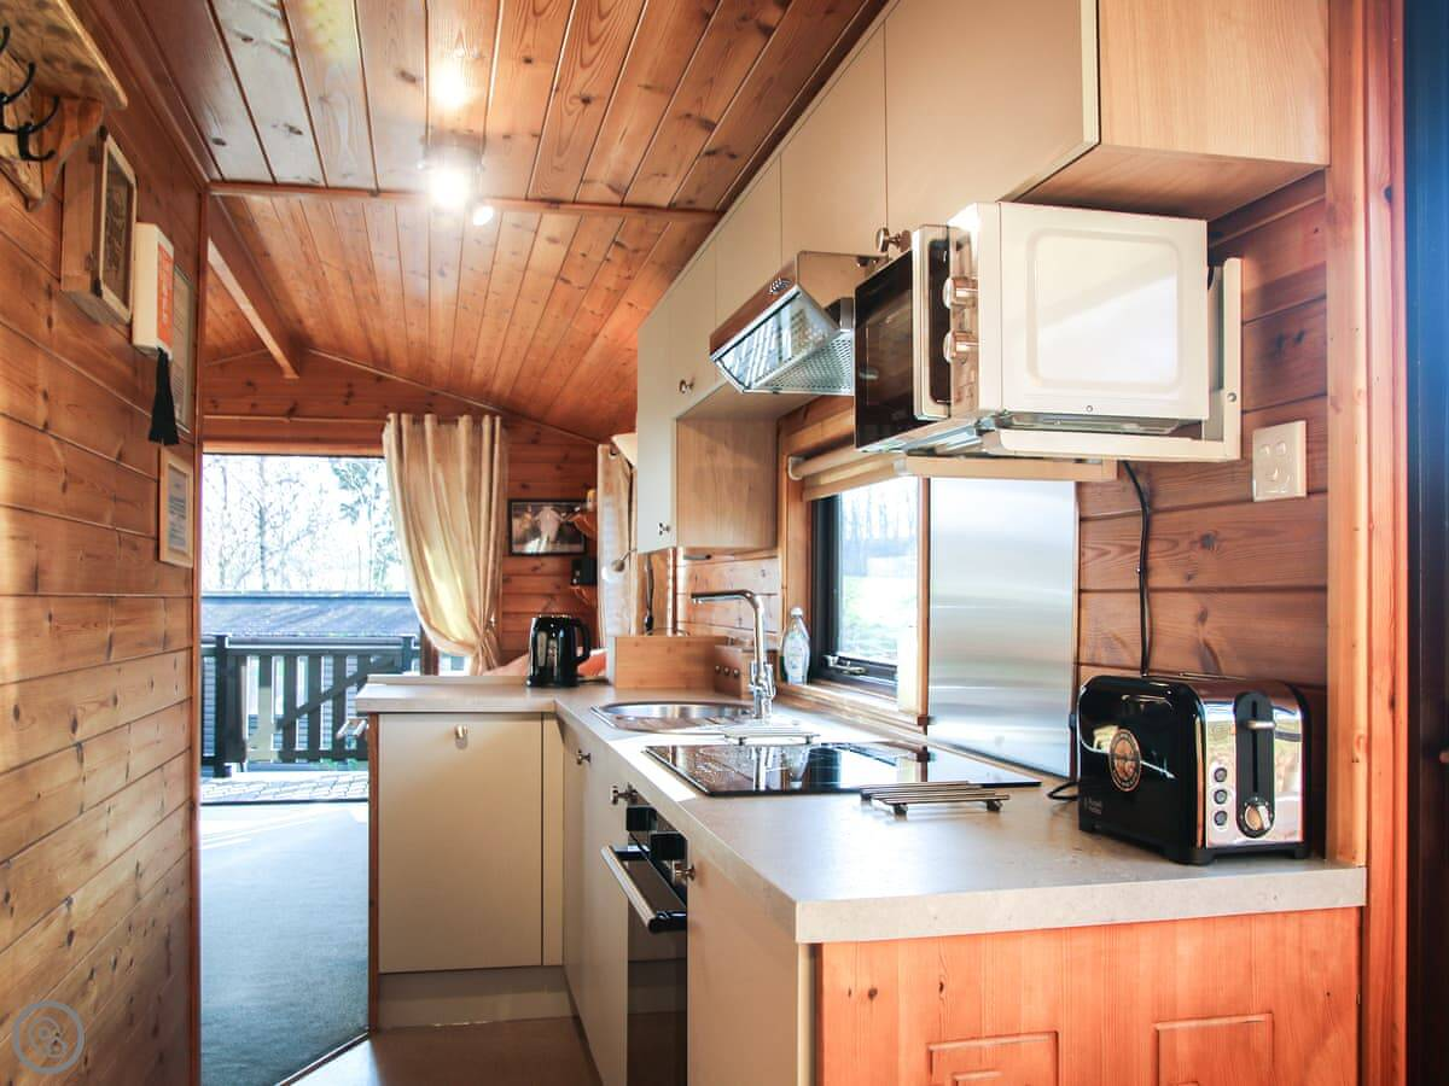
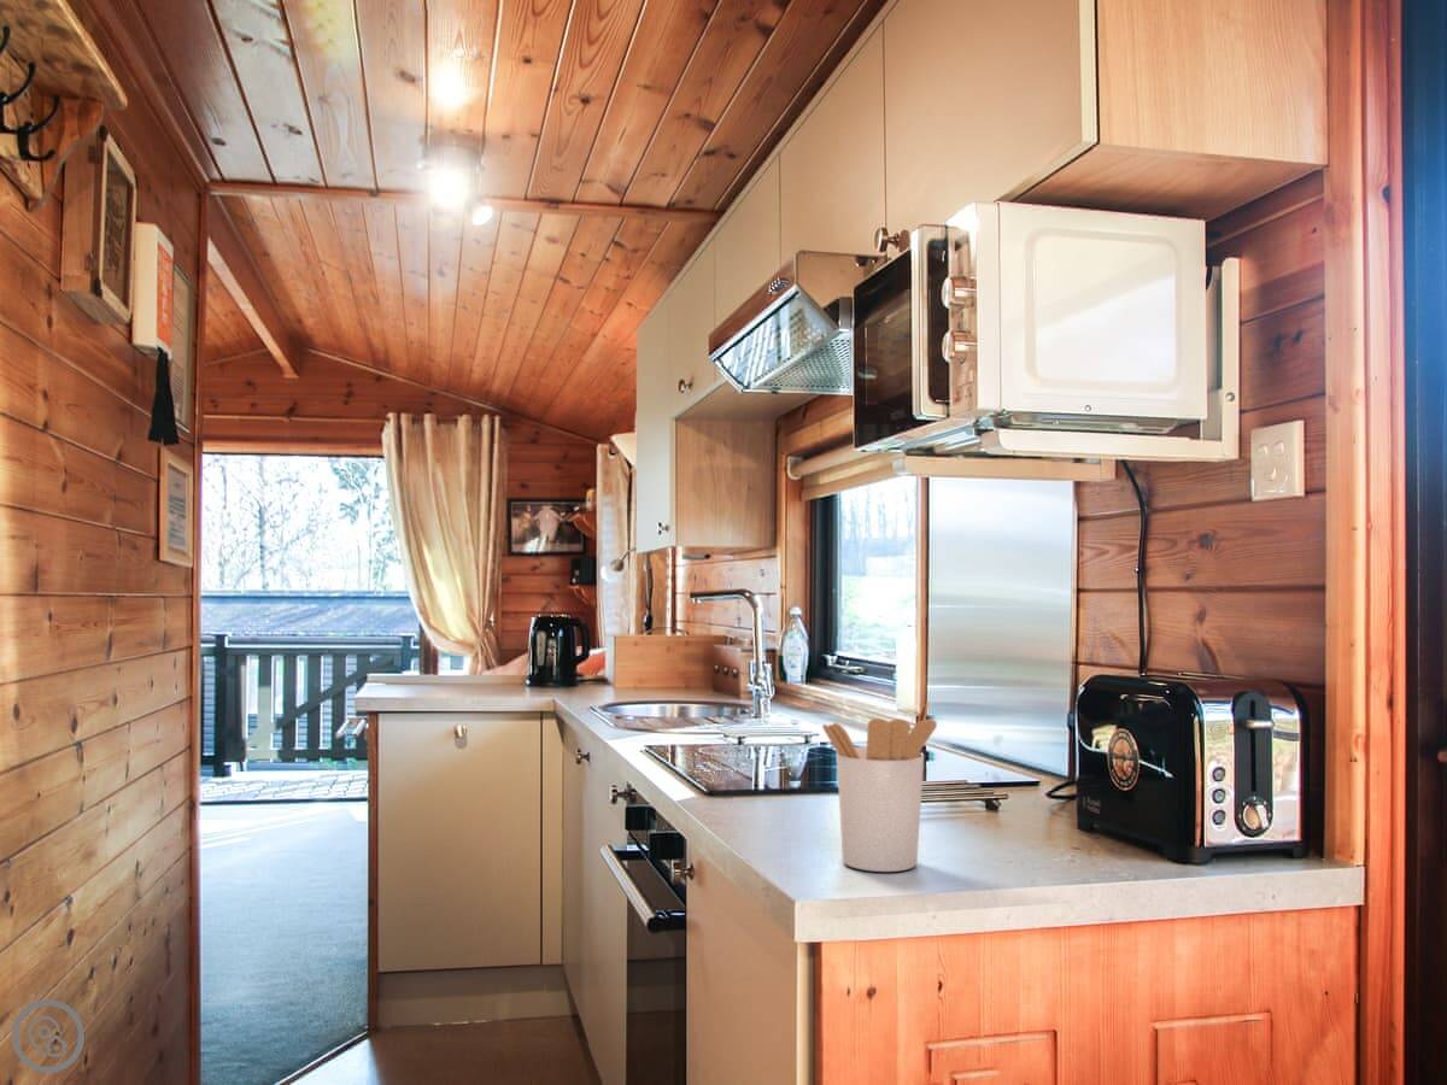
+ utensil holder (886, 785)
